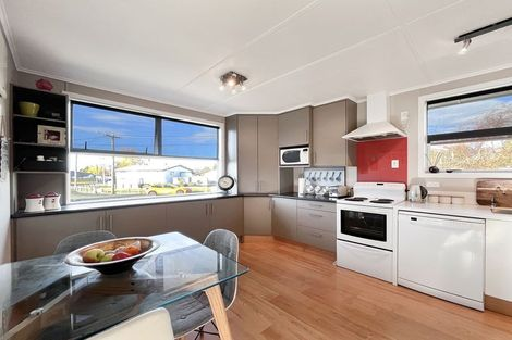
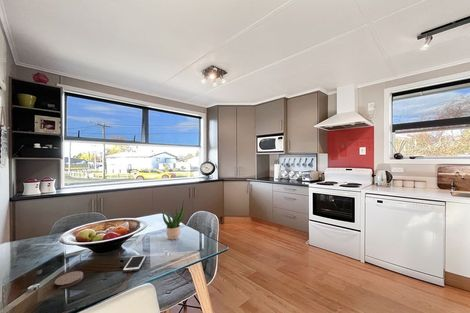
+ coaster (69, 279)
+ cell phone (135, 262)
+ potted plant (174, 219)
